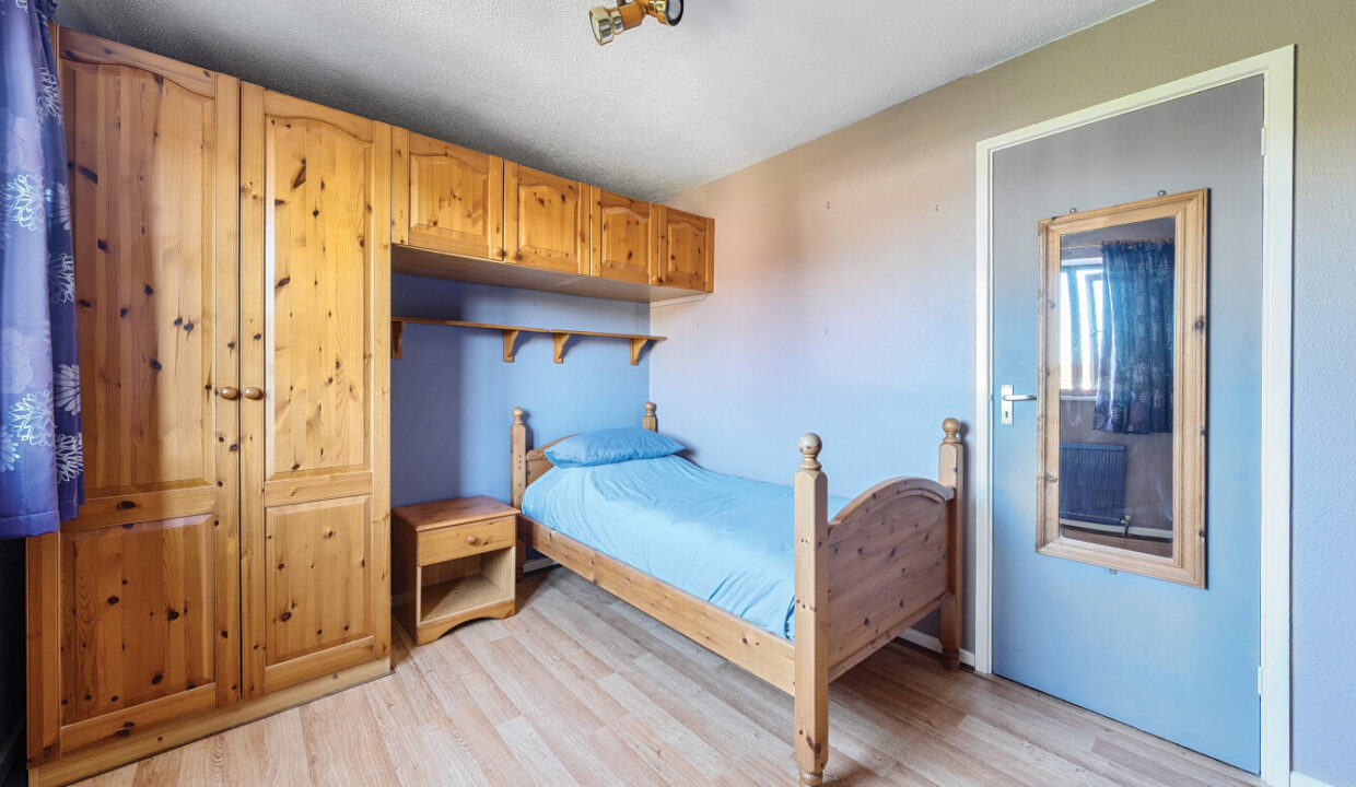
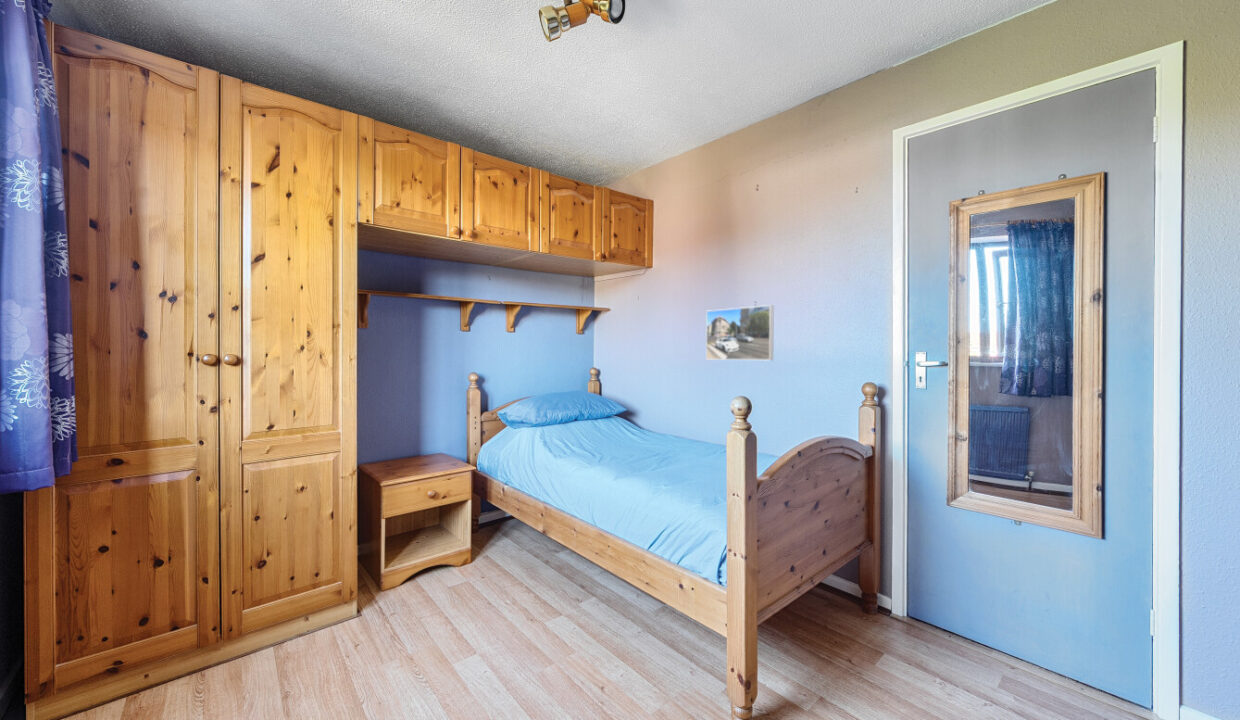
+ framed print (737, 334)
